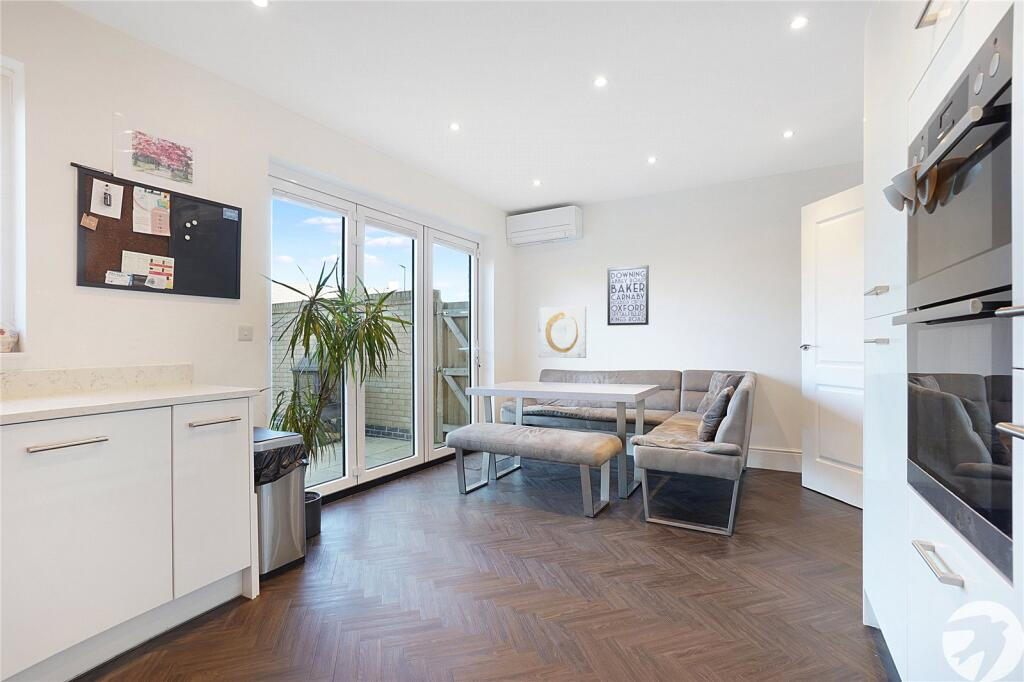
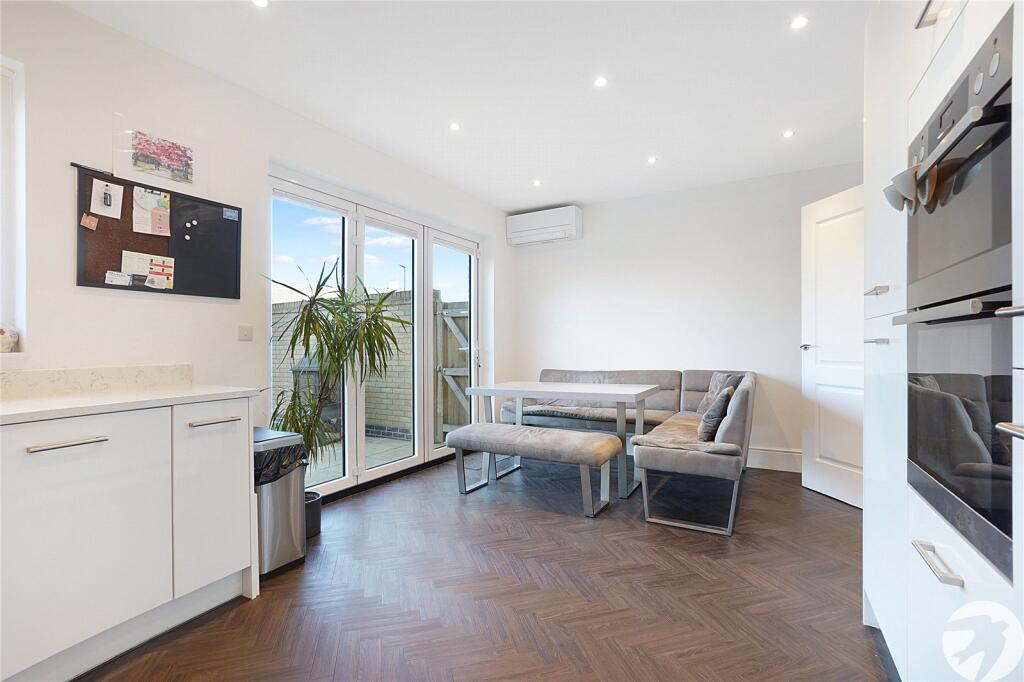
- wall art (562, 332)
- wall art (627, 296)
